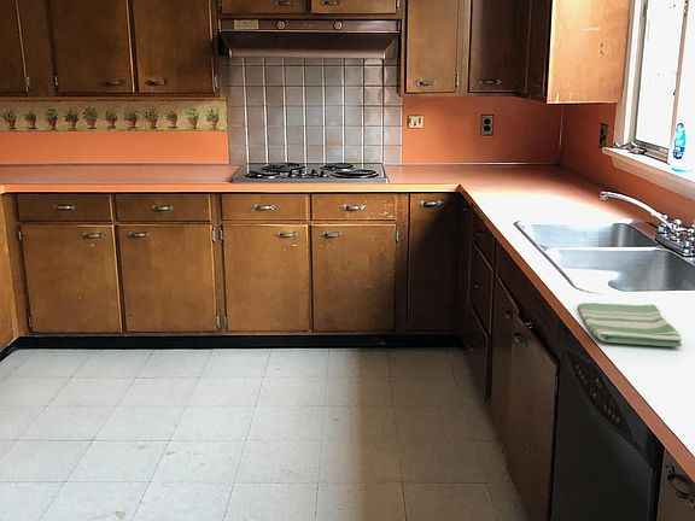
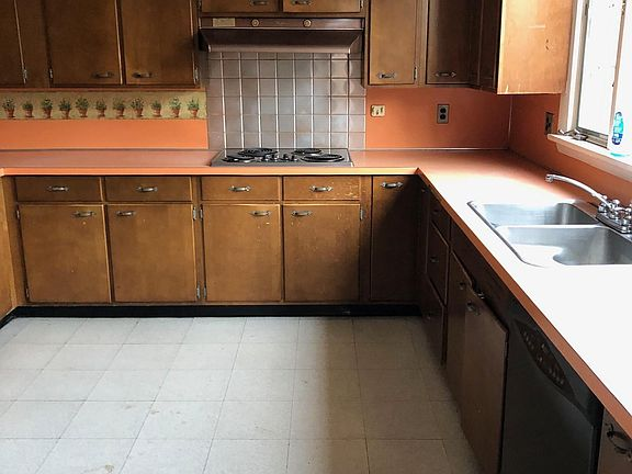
- dish towel (626, 322)
